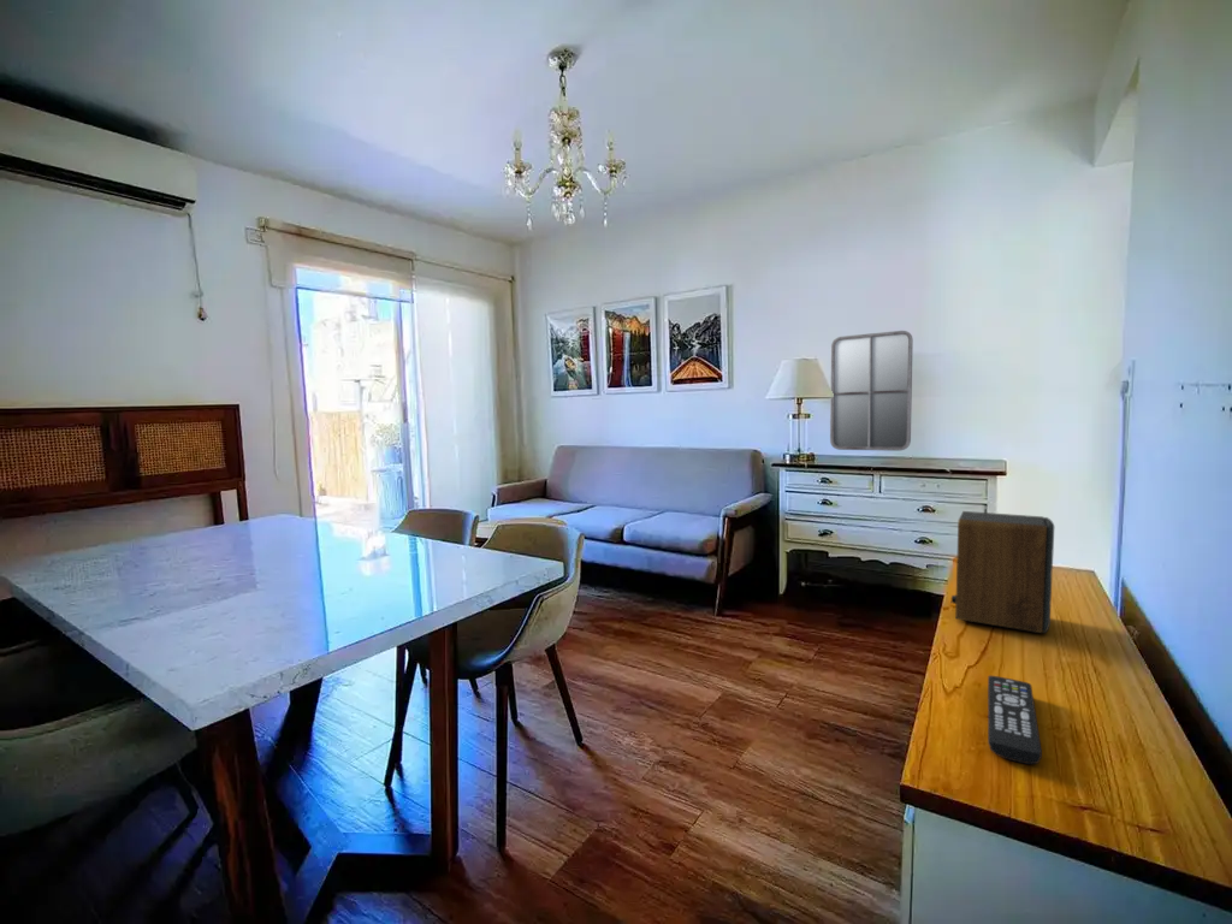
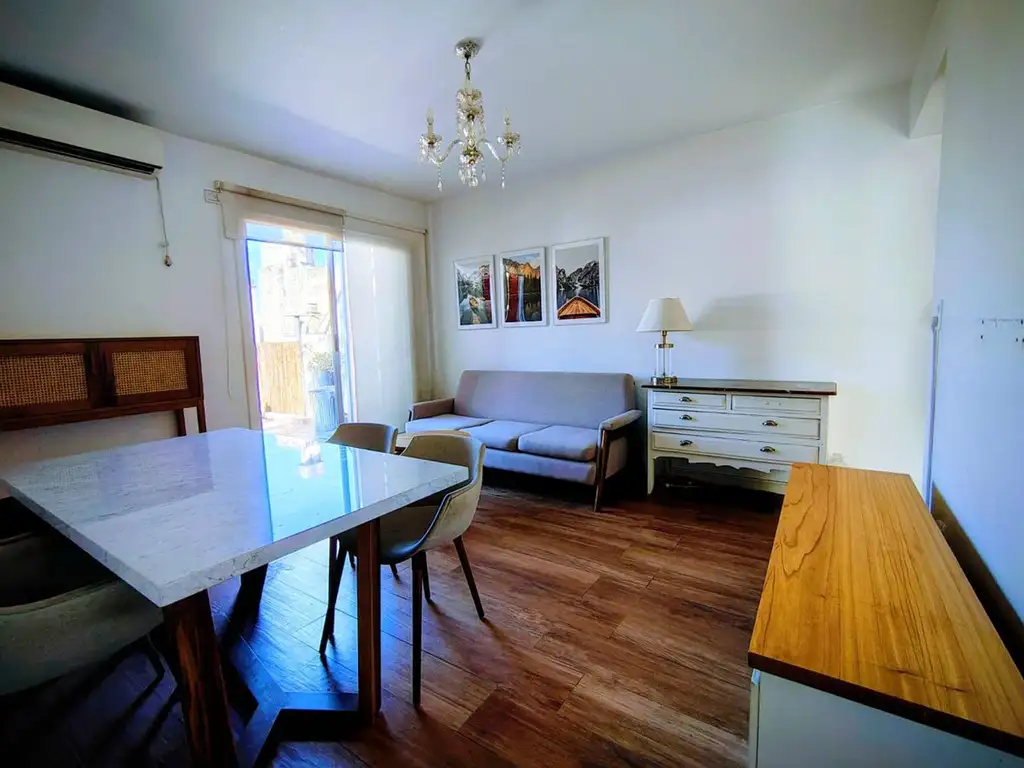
- speaker (999, 568)
- remote control (1011, 715)
- home mirror (869, 392)
